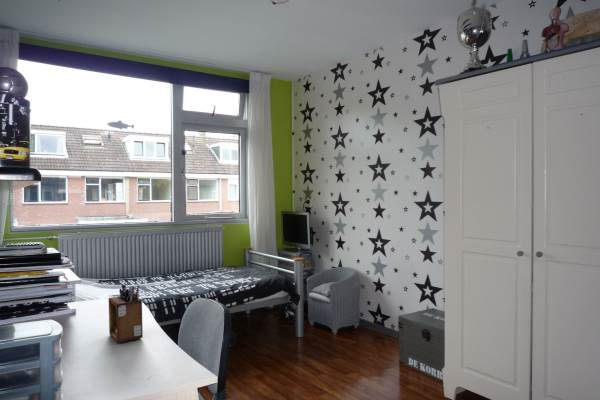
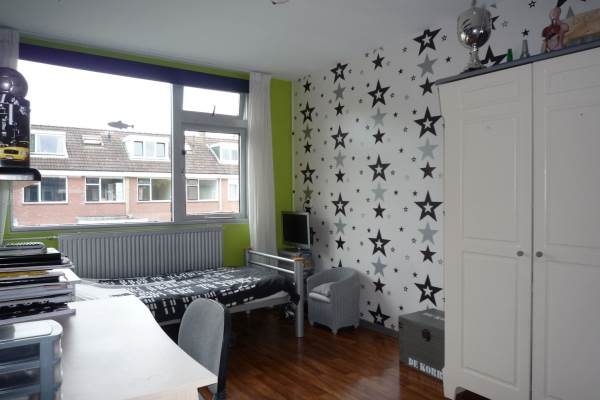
- desk organizer (125, 310)
